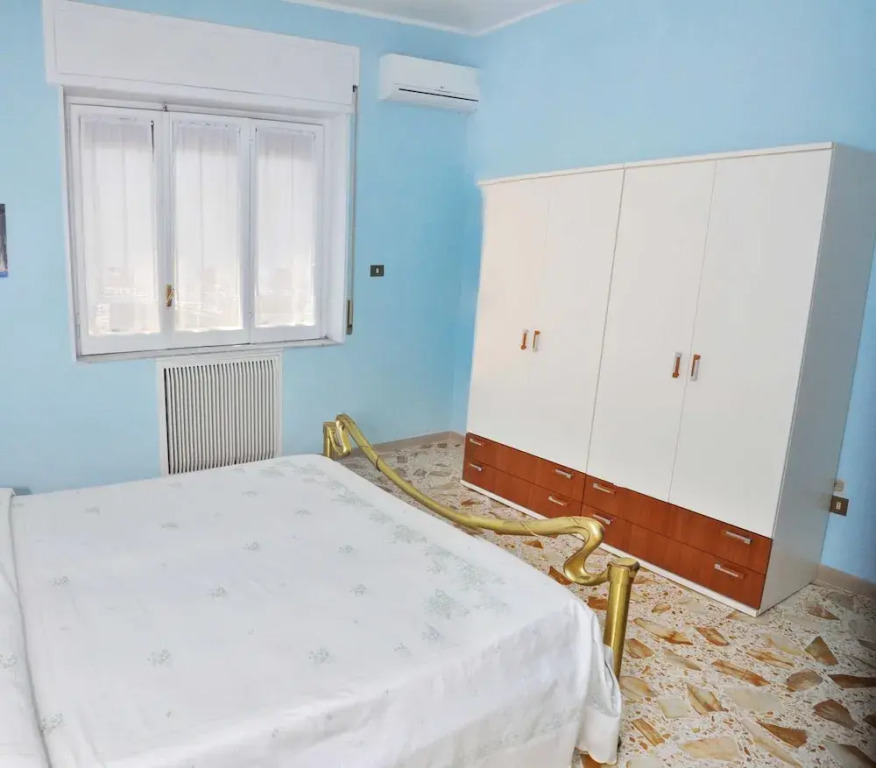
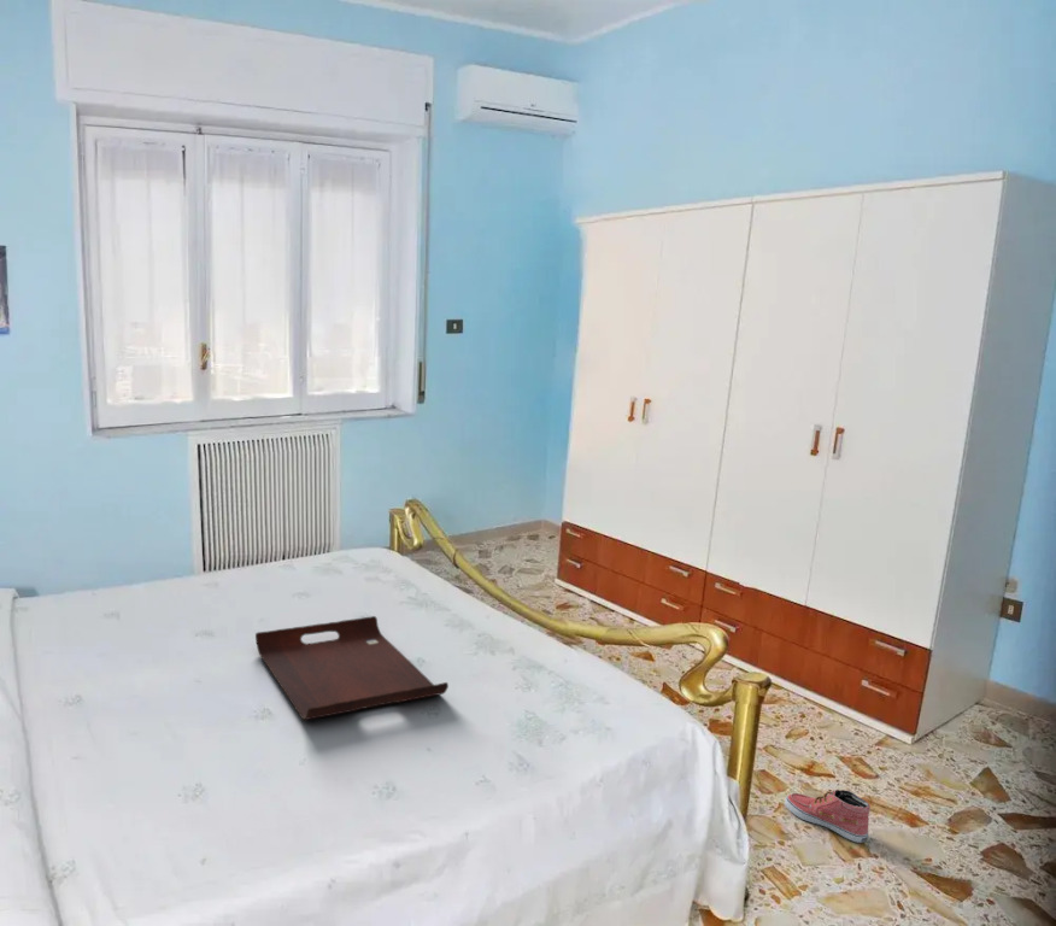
+ serving tray (346, 664)
+ shoe (827, 804)
